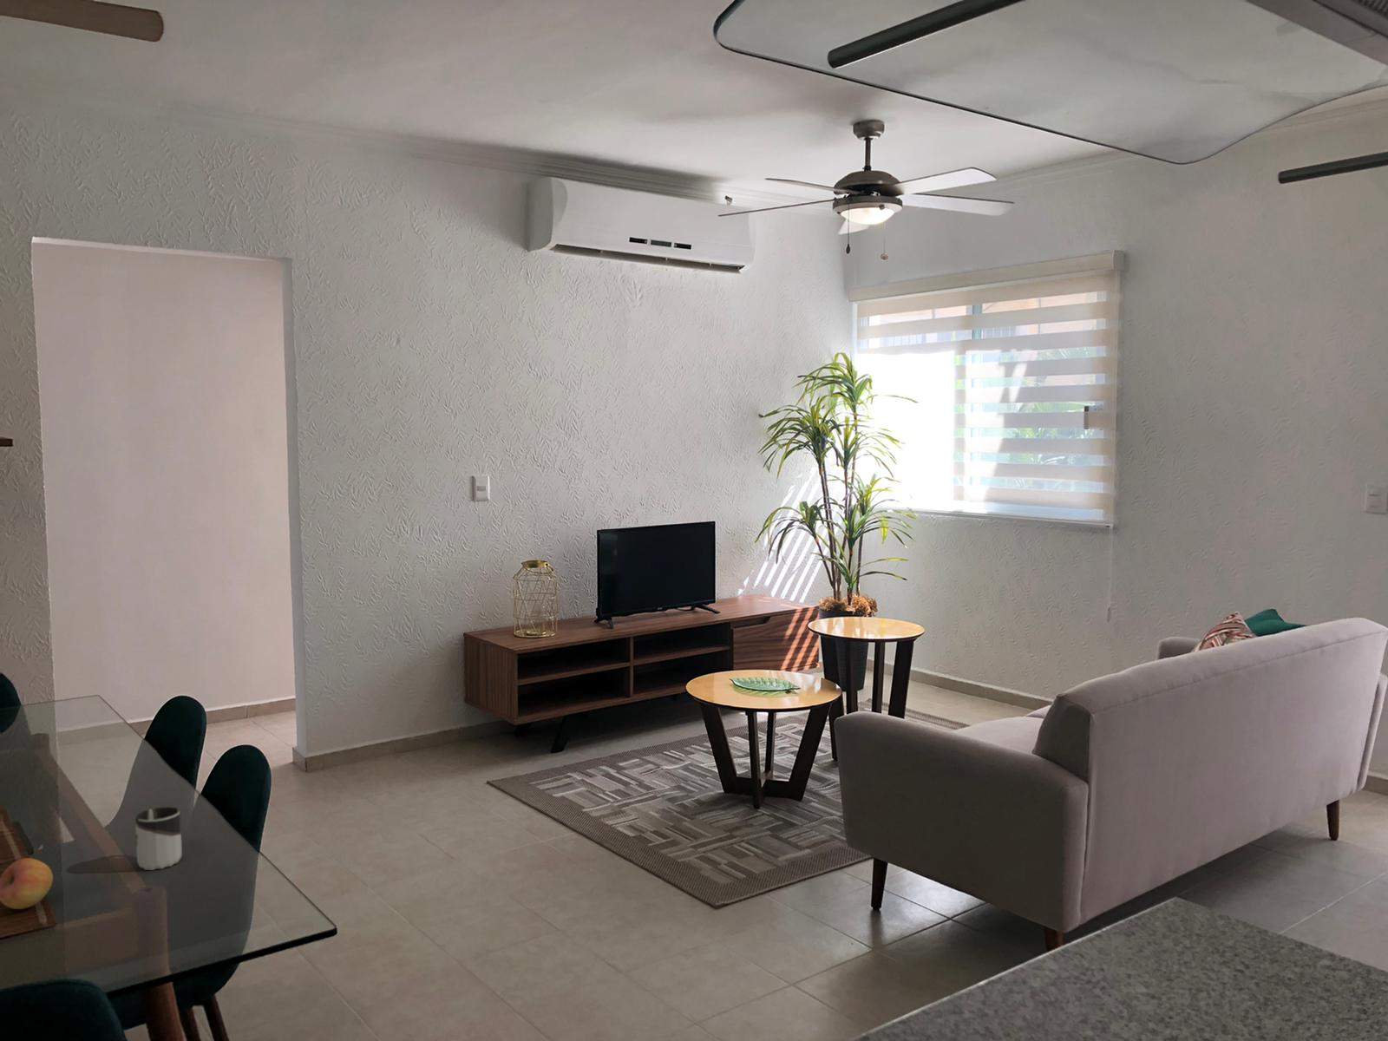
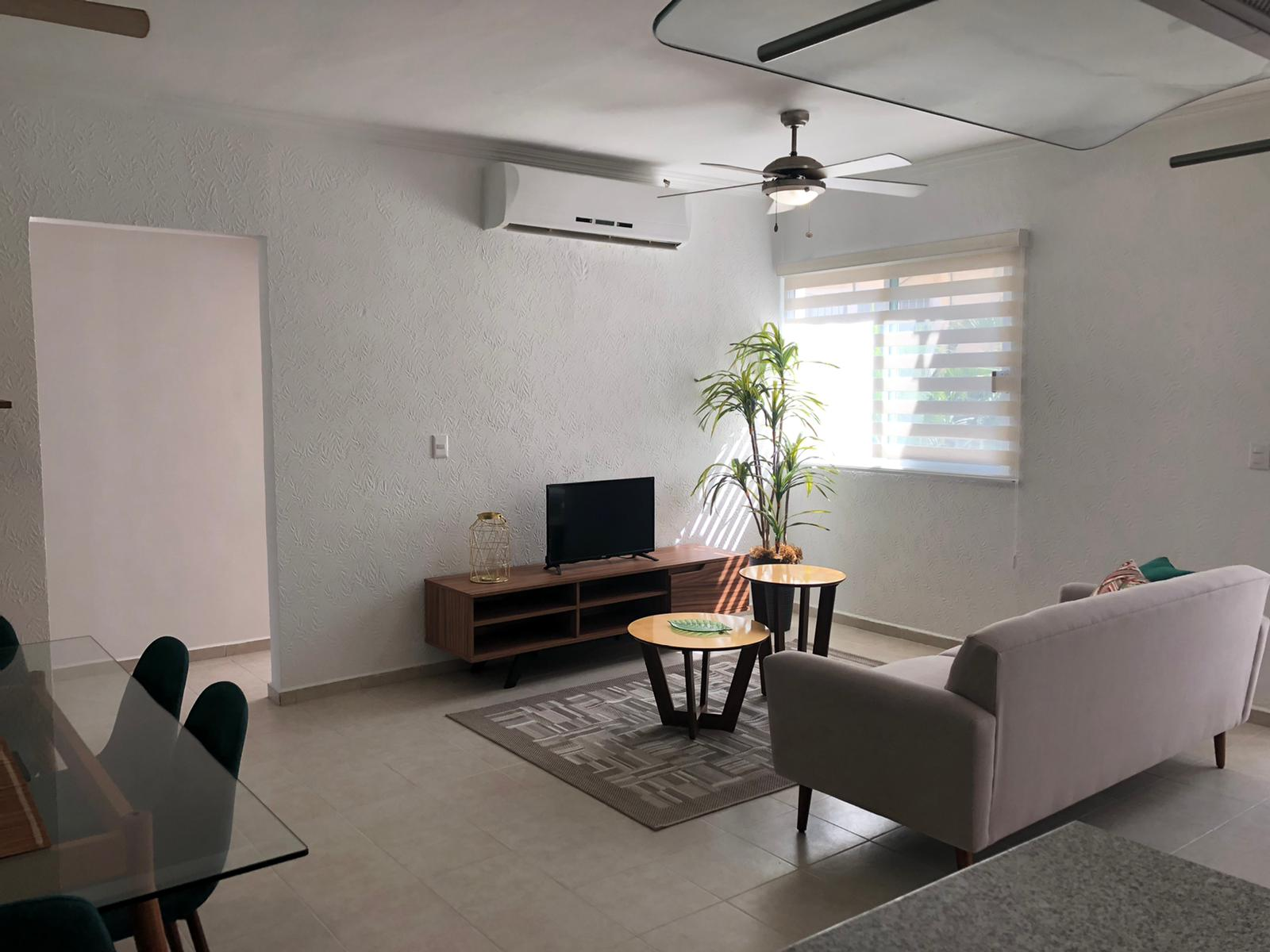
- cup (157, 835)
- fruit (25, 884)
